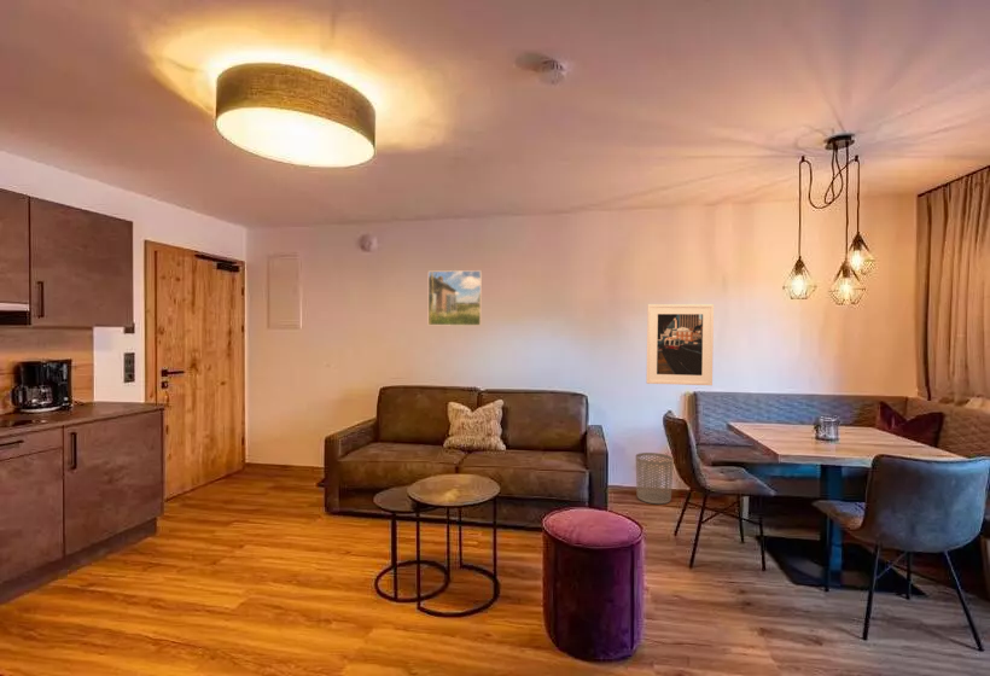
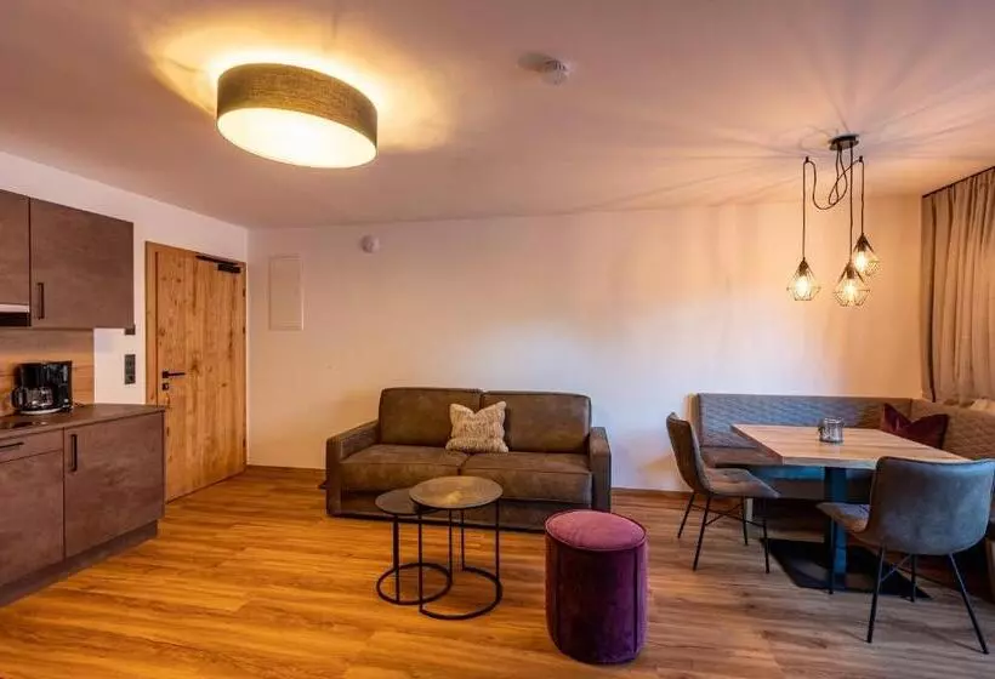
- waste bin (653, 477)
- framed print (679, 344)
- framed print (454, 298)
